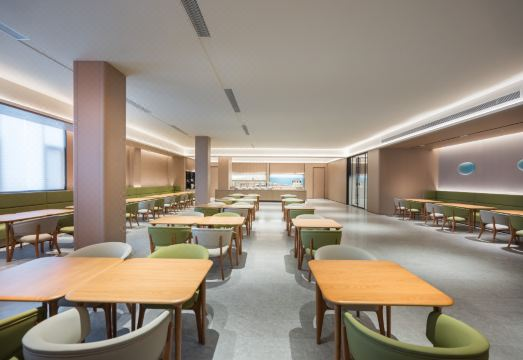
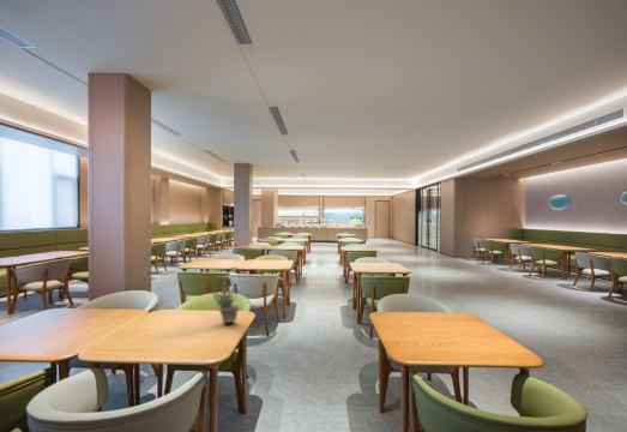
+ succulent plant (228, 299)
